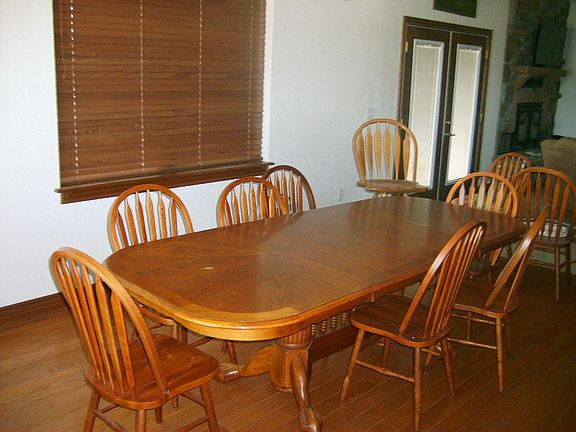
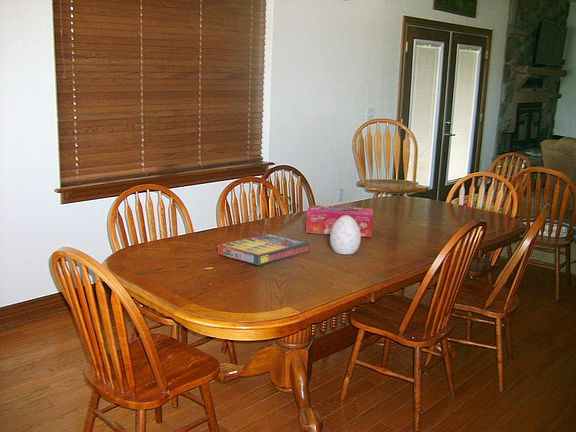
+ decorative egg (345, 233)
+ tissue box (338, 218)
+ game compilation box (264, 248)
